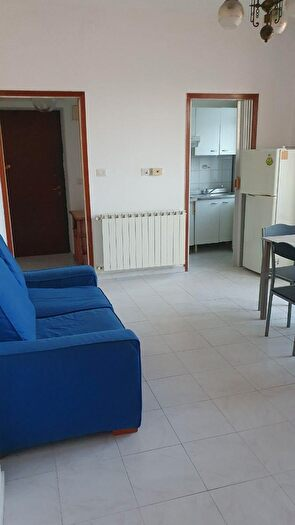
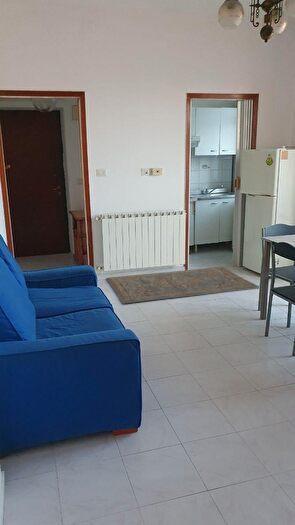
+ rug (179, 282)
